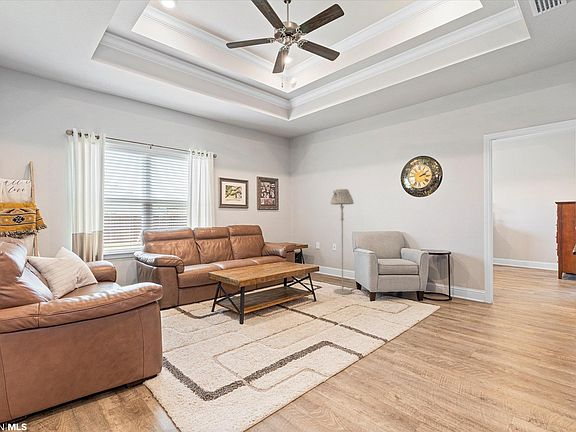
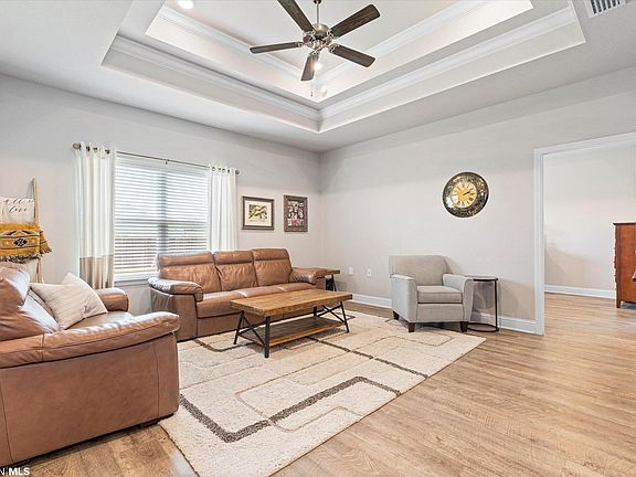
- floor lamp (342, 240)
